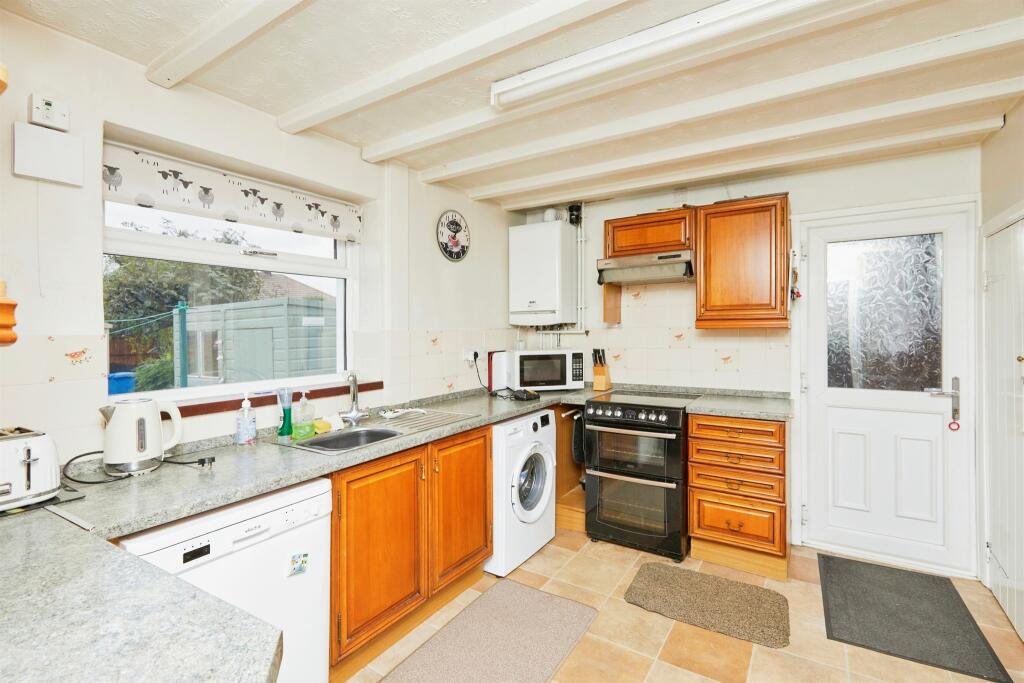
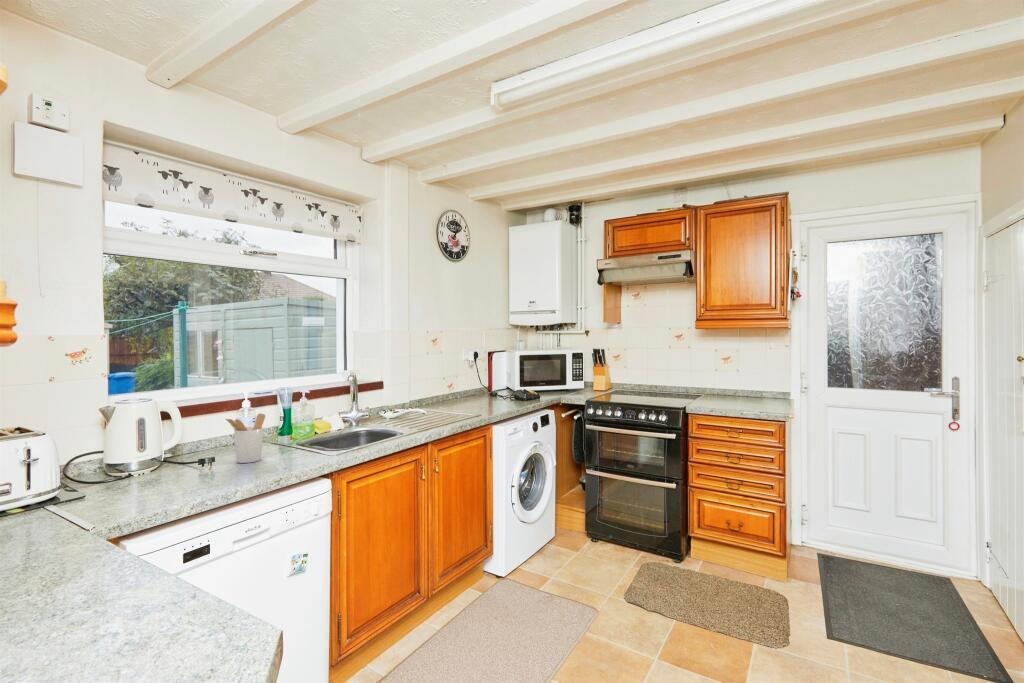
+ utensil holder (244, 437)
